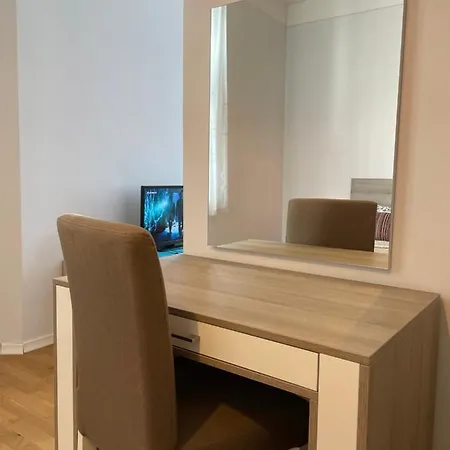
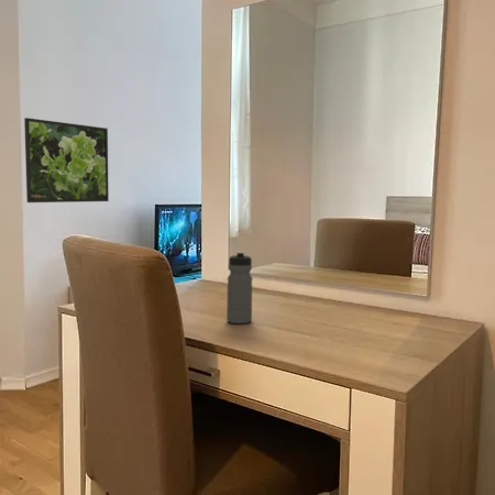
+ water bottle (240, 286)
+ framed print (69, 163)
